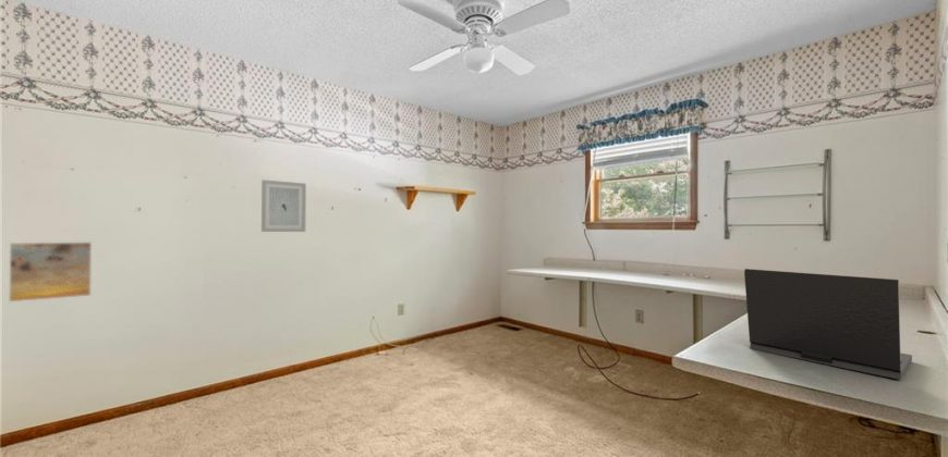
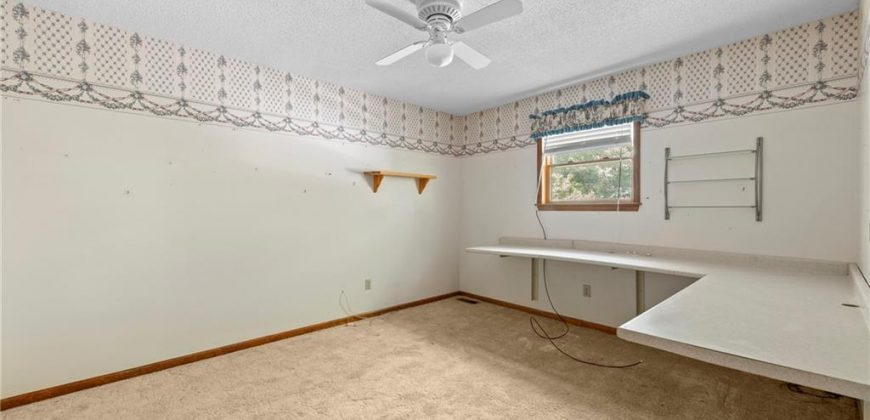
- wall art (283, 207)
- laptop (825, 312)
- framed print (52, 270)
